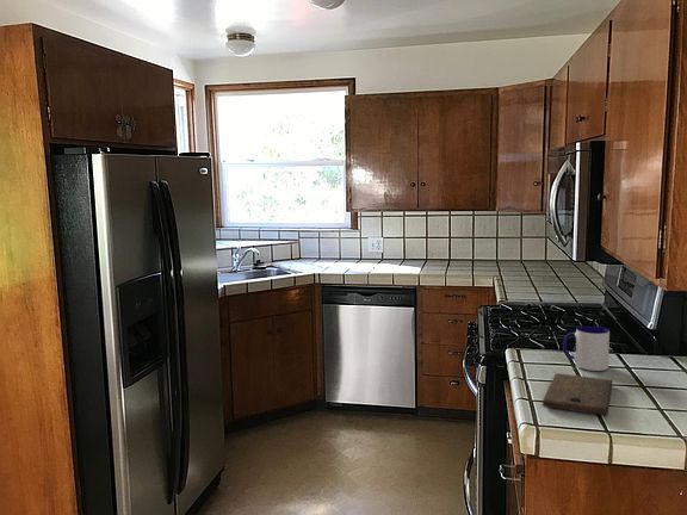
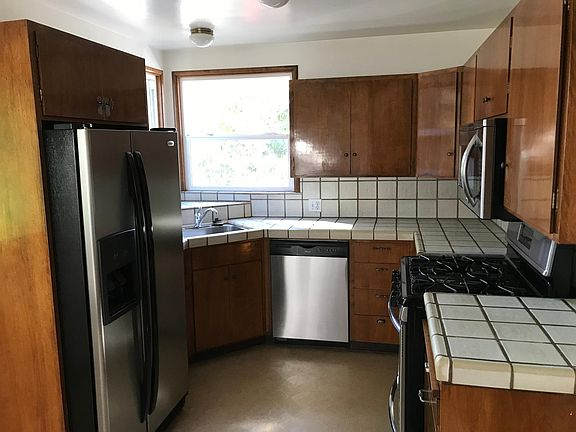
- mug (584, 347)
- cutting board (578, 392)
